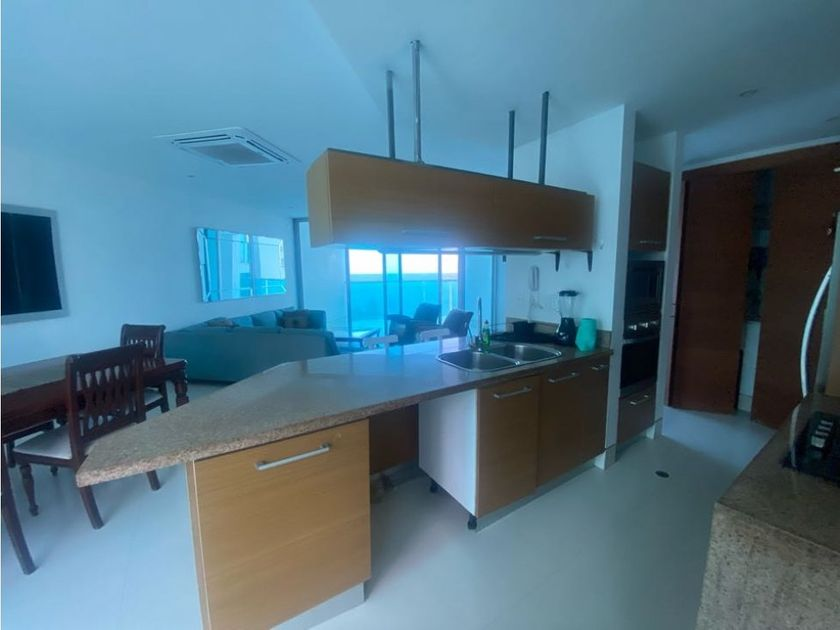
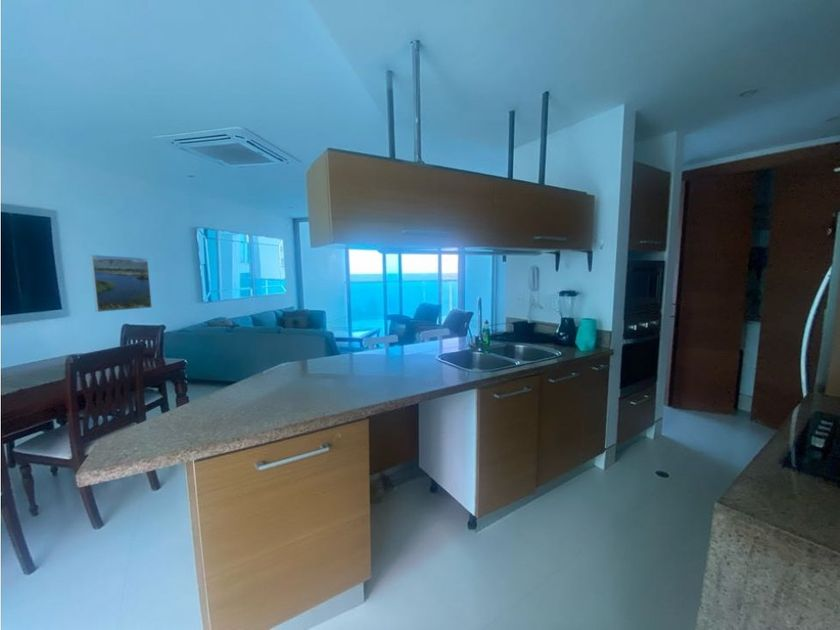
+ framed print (123, 283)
